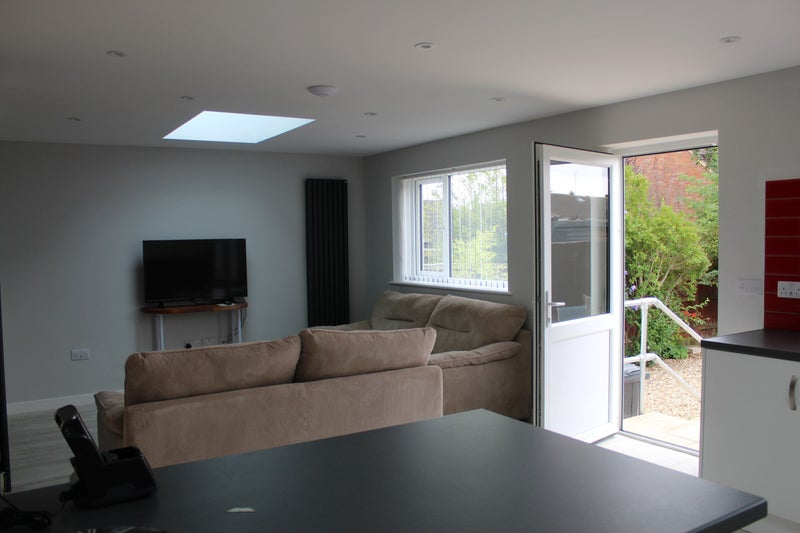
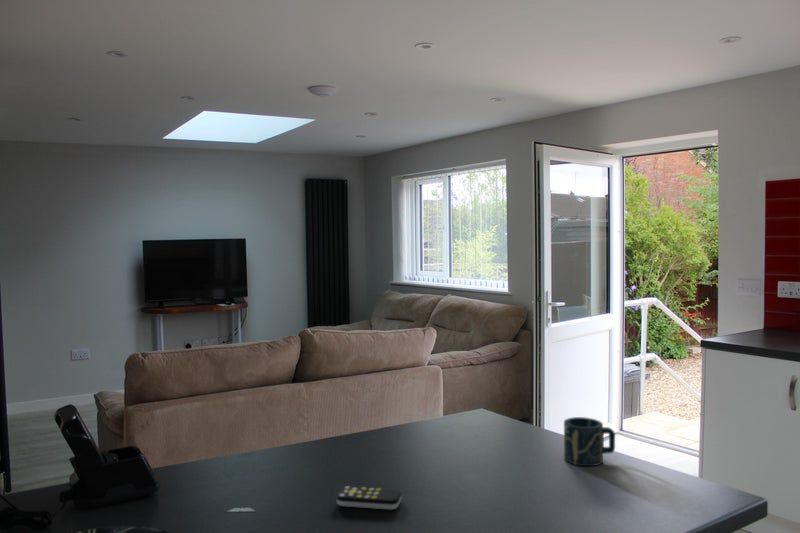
+ remote control (369, 497)
+ cup (589, 440)
